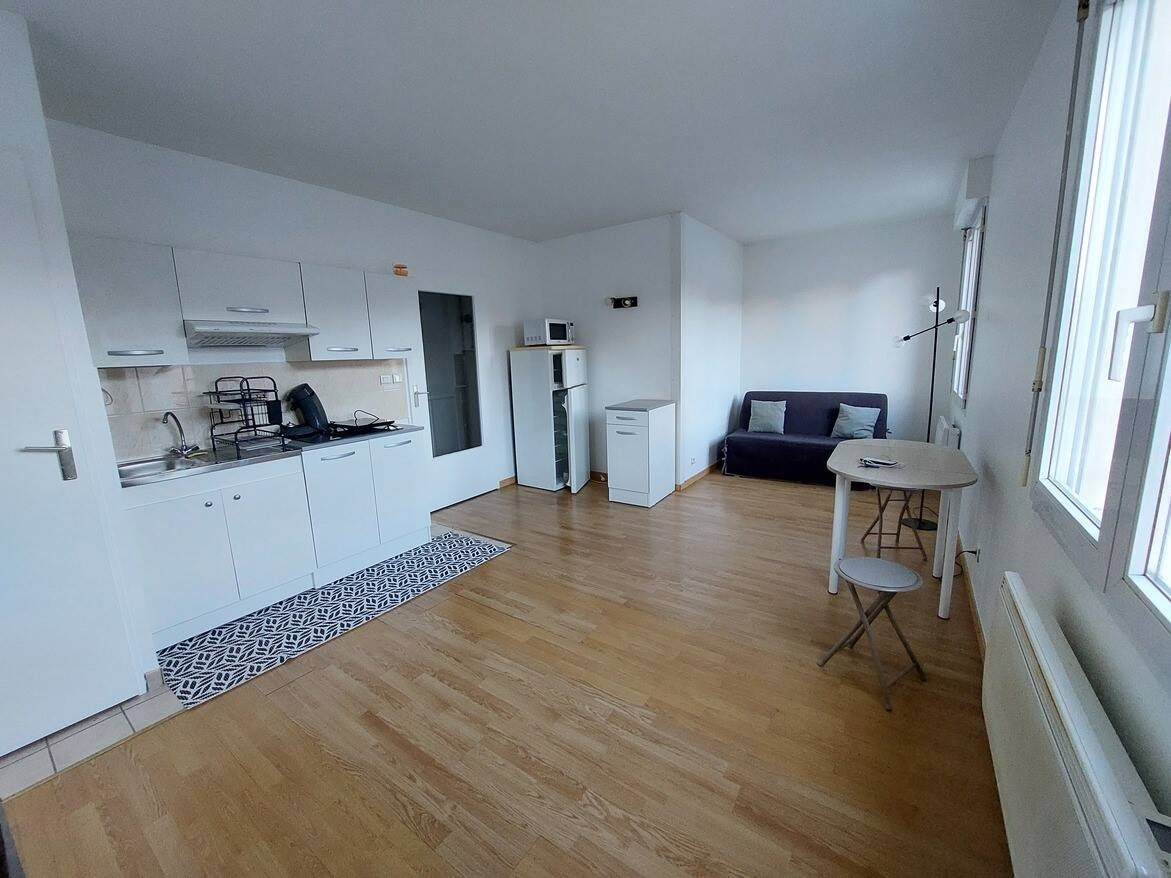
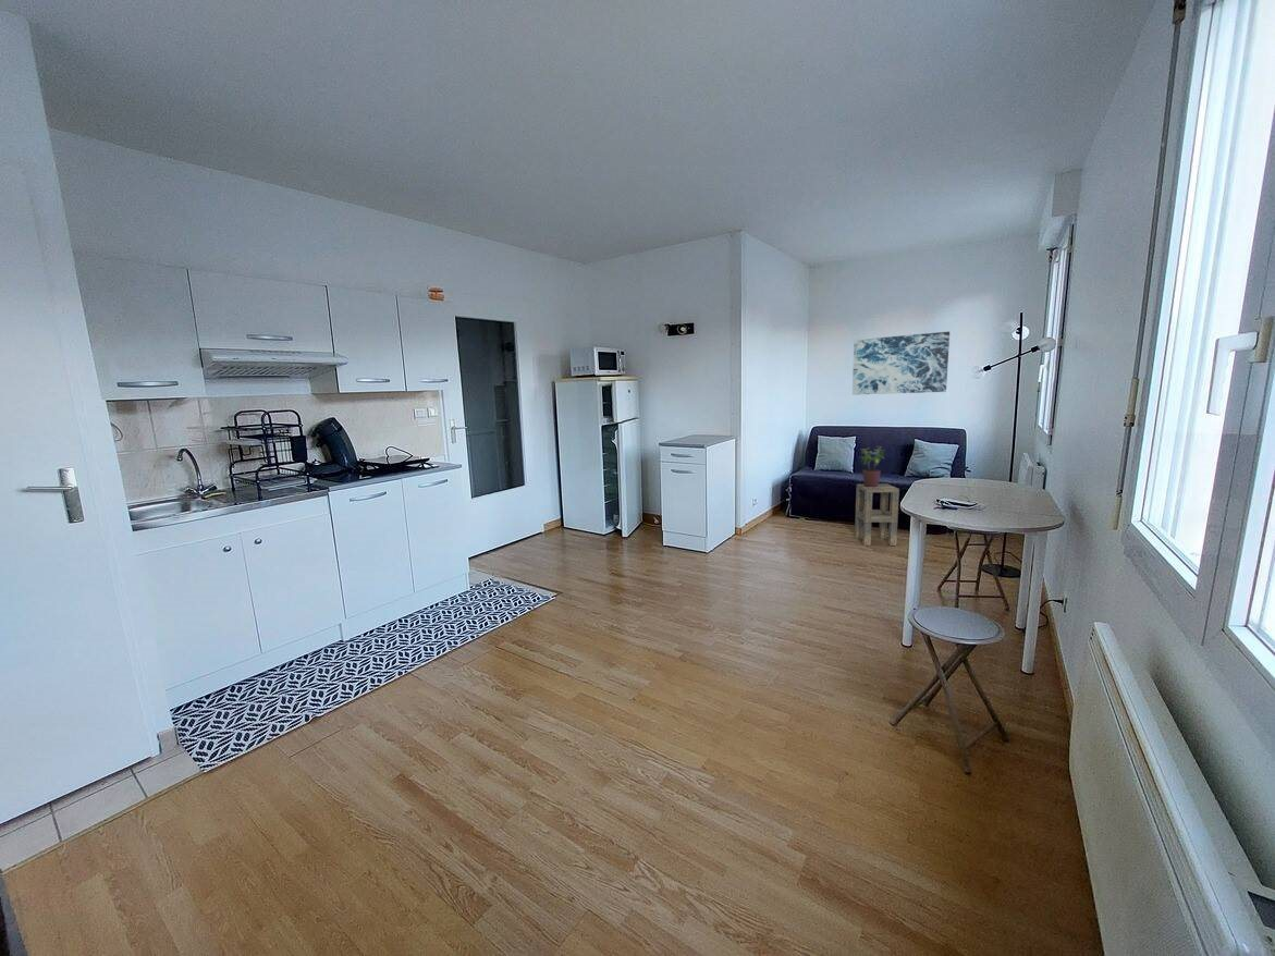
+ wall art (898, 365)
+ potted plant (873, 466)
+ side table (875, 514)
